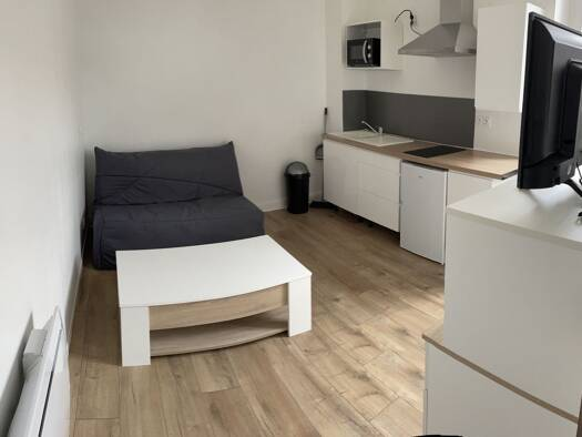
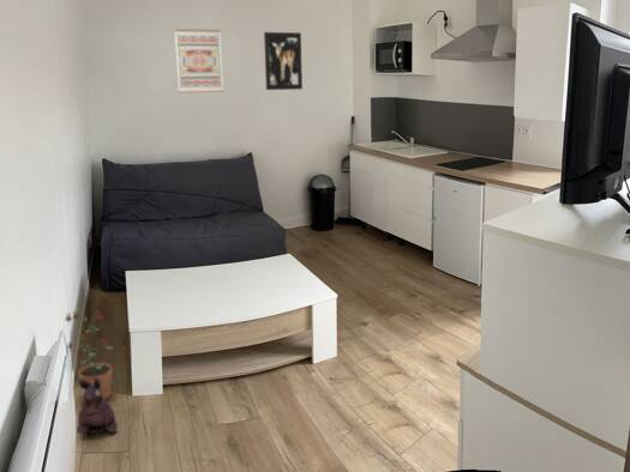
+ wall art (283, 61)
+ wall art (199, 61)
+ potted plant (92, 355)
+ plush toy (95, 400)
